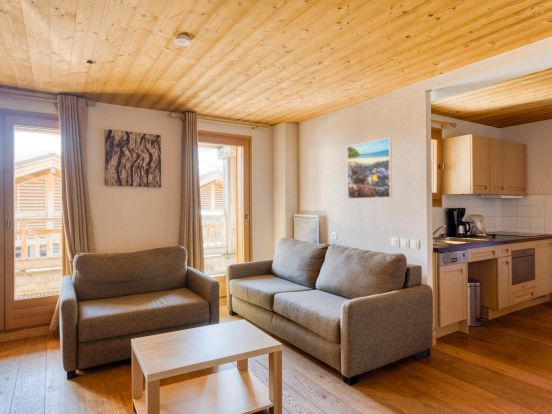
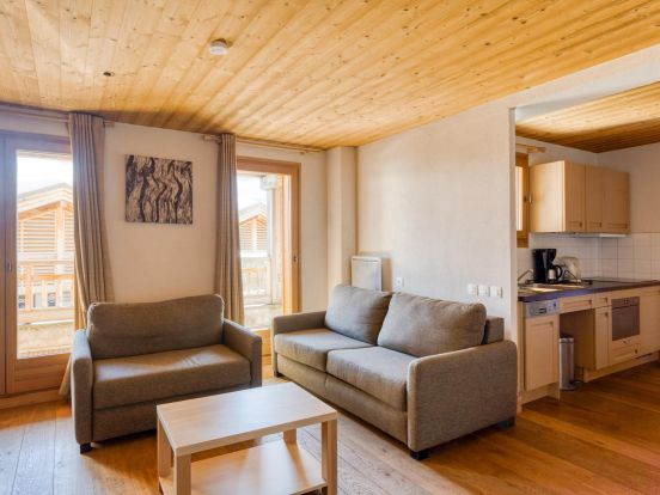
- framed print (368, 170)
